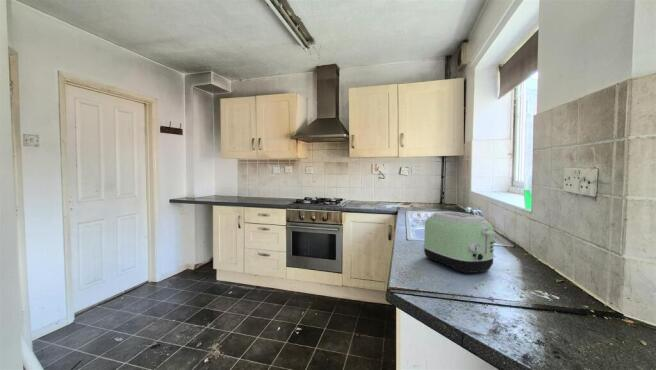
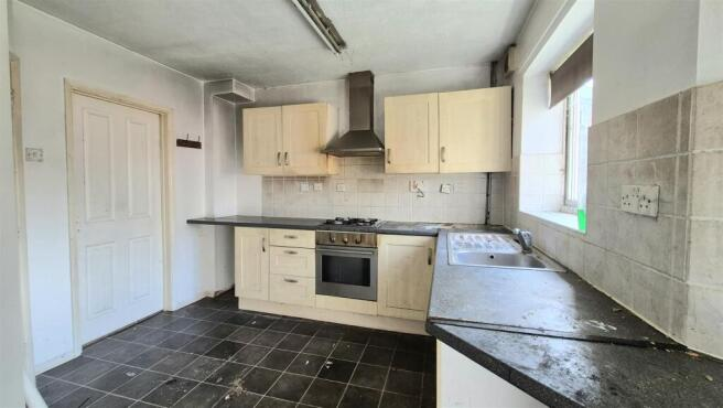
- toaster (459, 239)
